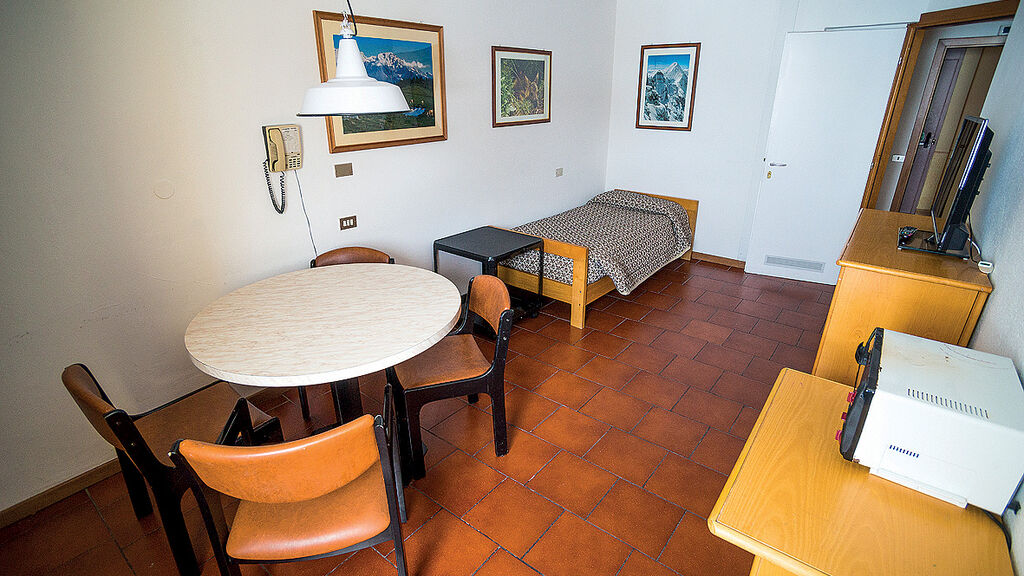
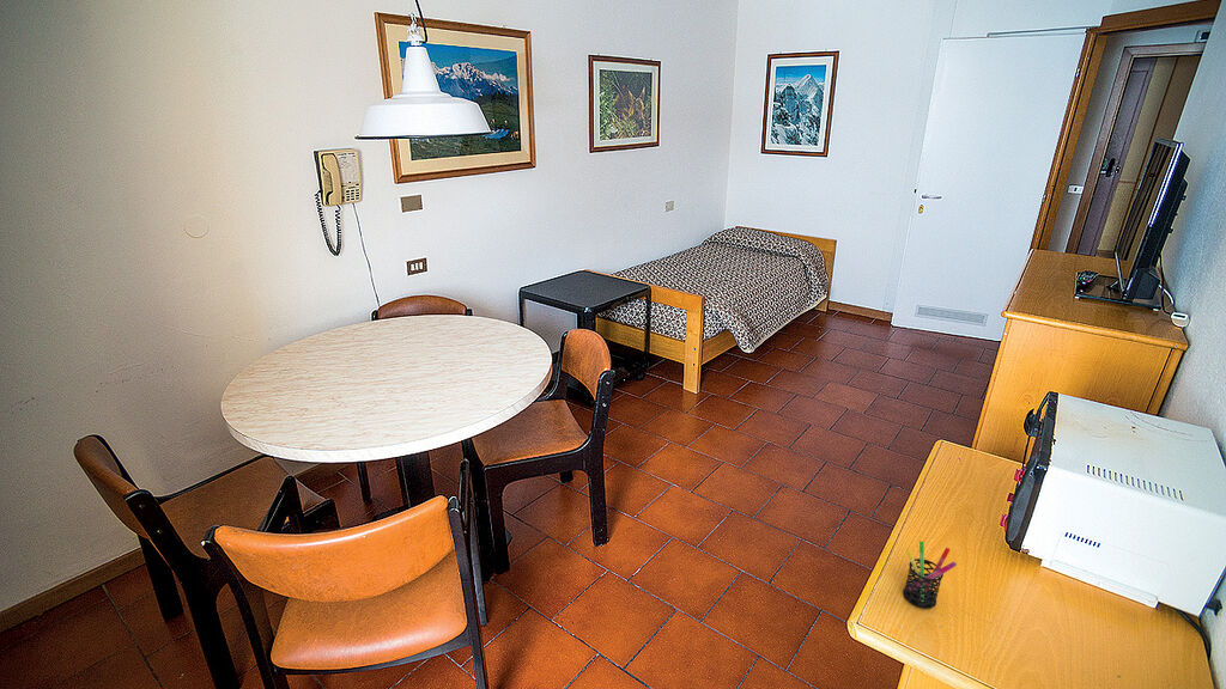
+ pen holder (925, 569)
